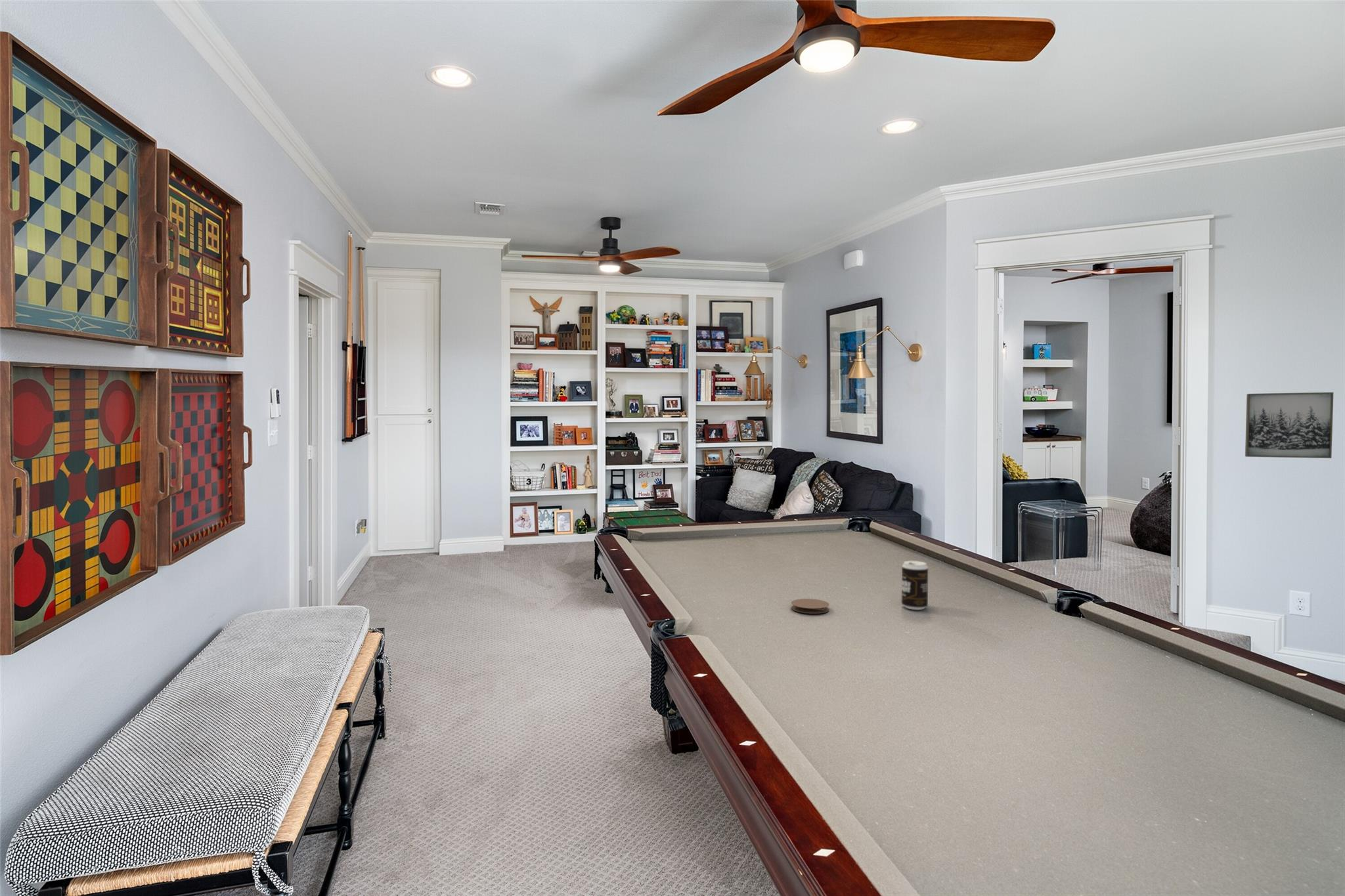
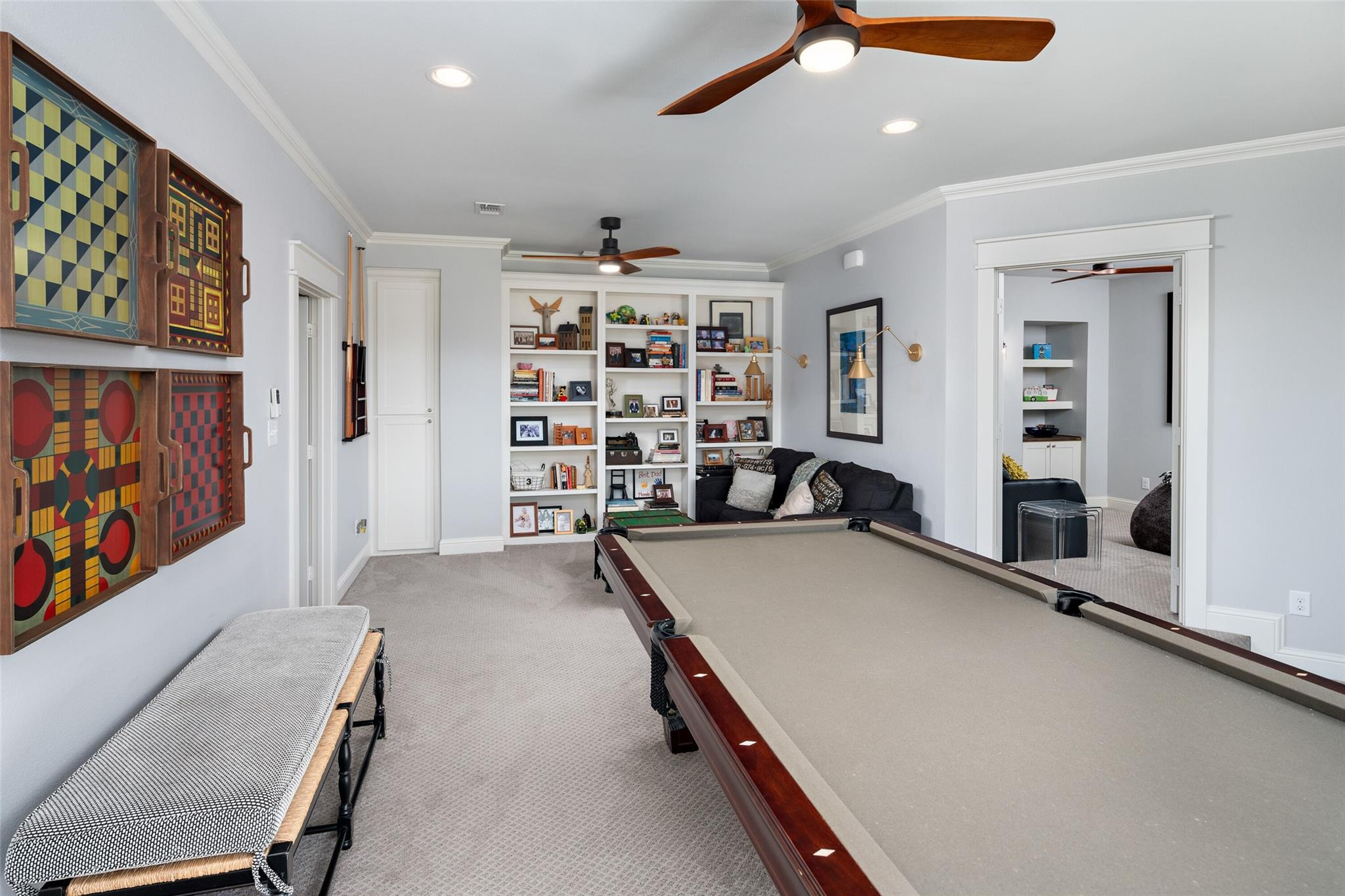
- beer can (914, 585)
- coaster (810, 606)
- wall art (1288, 425)
